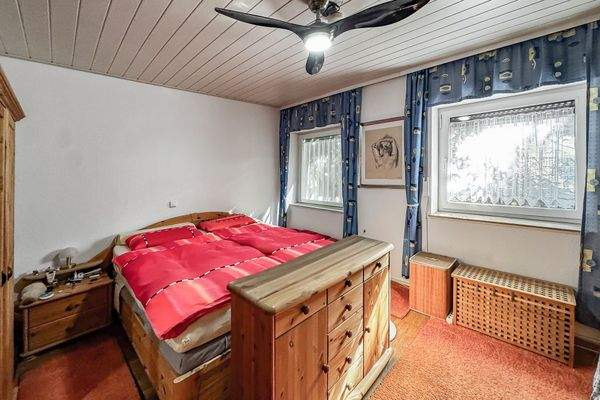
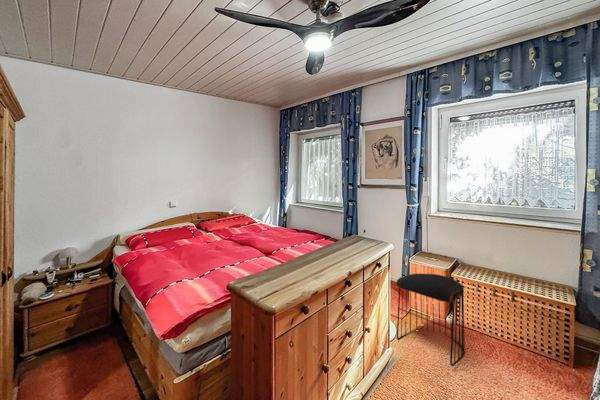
+ stool (433, 312)
